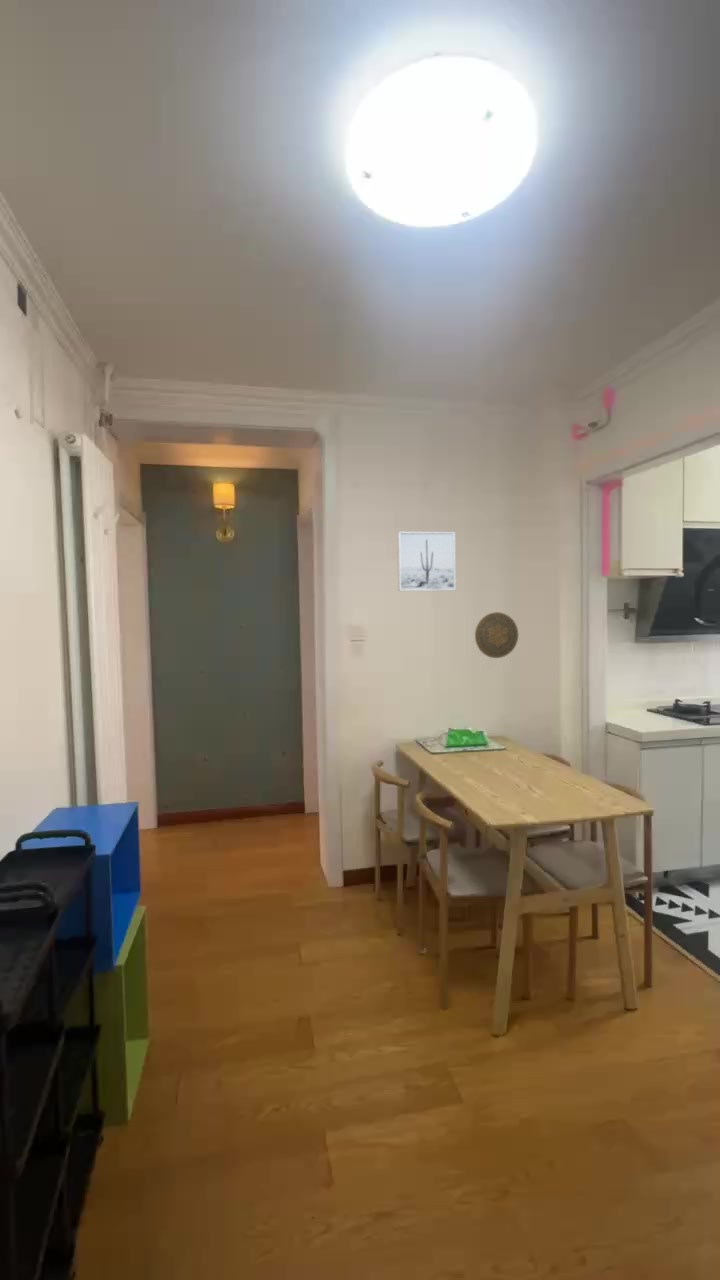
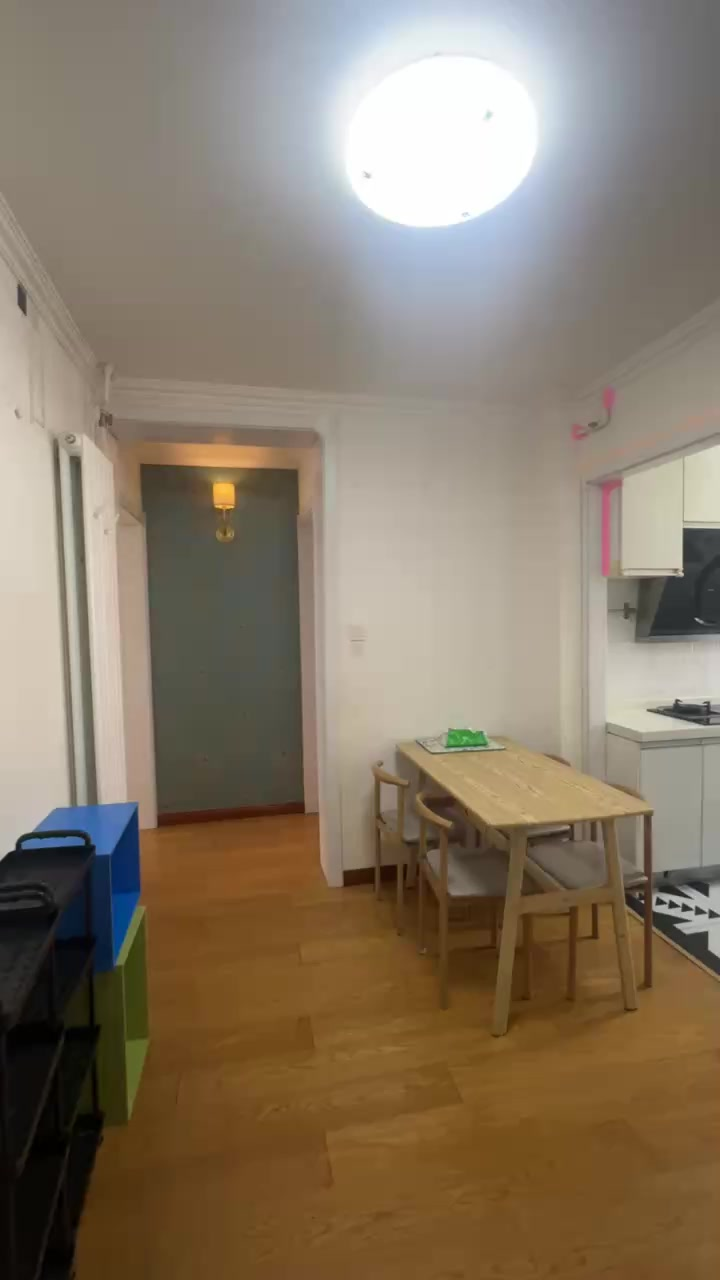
- wall art (426, 561)
- decorative plate (497, 635)
